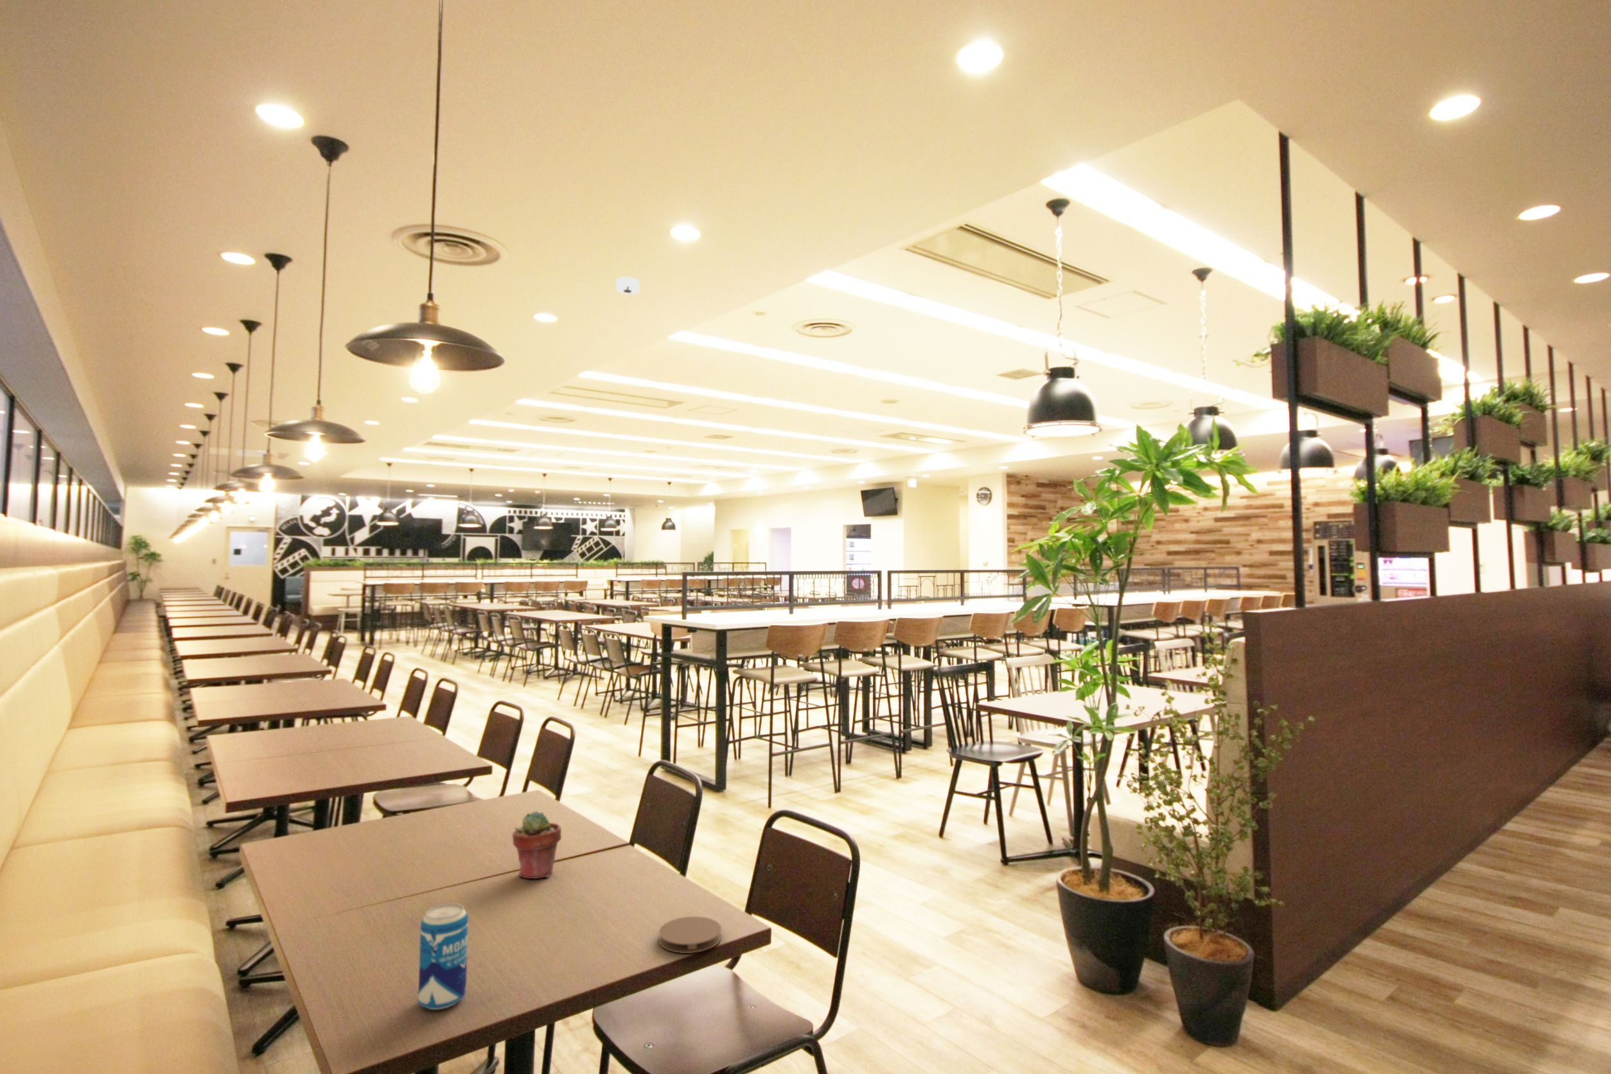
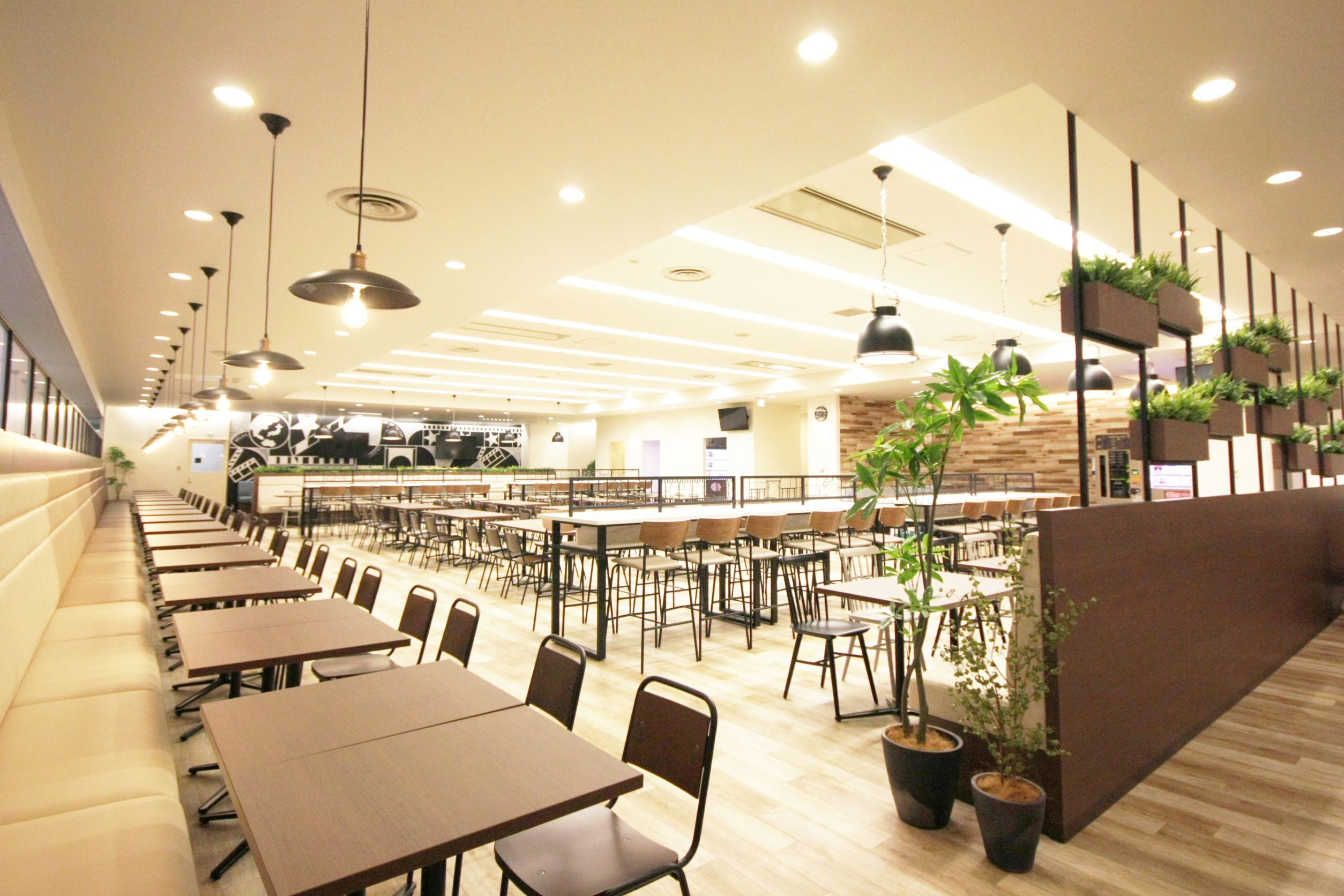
- smoke detector (628, 285)
- beverage can (444, 955)
- coaster (690, 934)
- potted succulent (536, 843)
